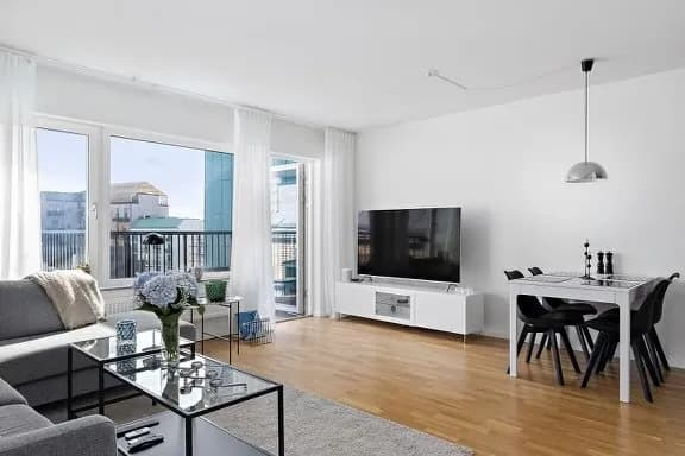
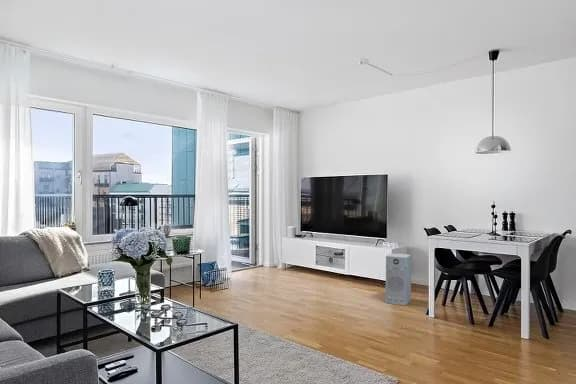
+ air purifier (398, 278)
